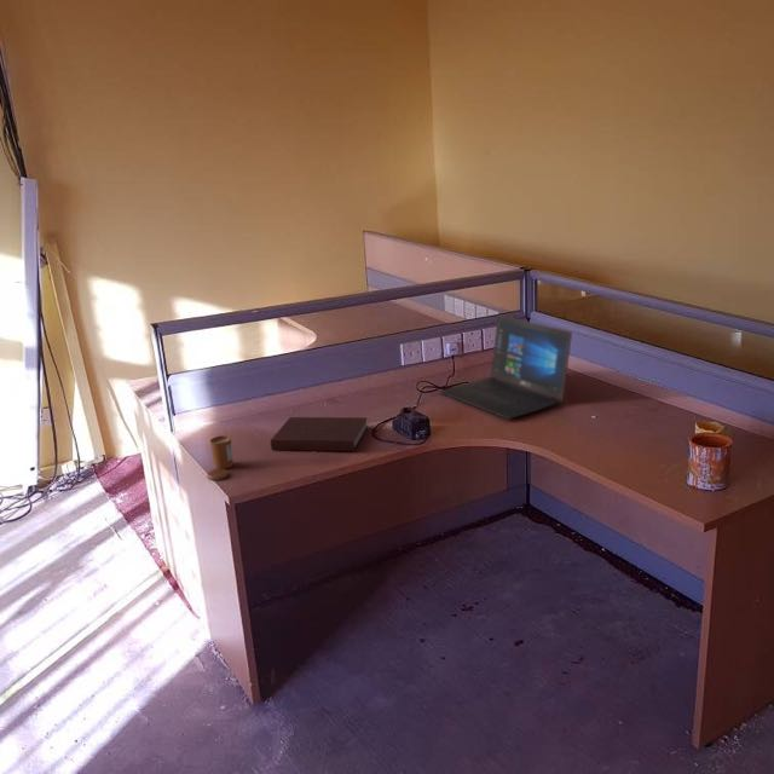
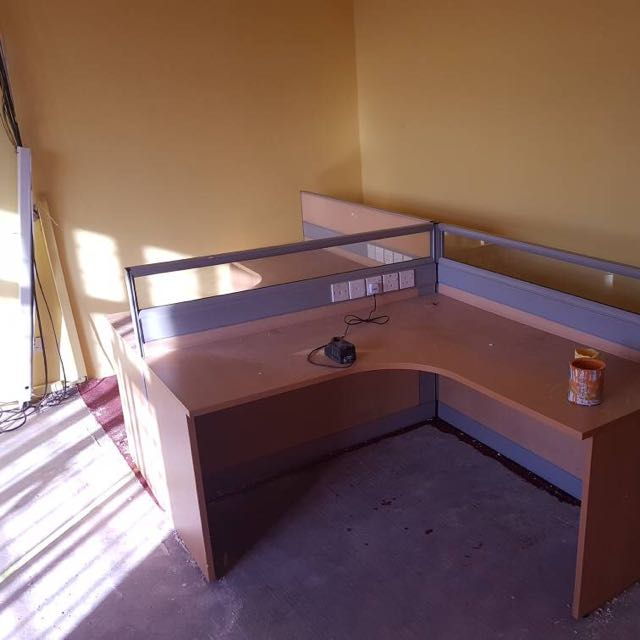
- candle (219, 457)
- notebook (320, 433)
- laptop (502, 364)
